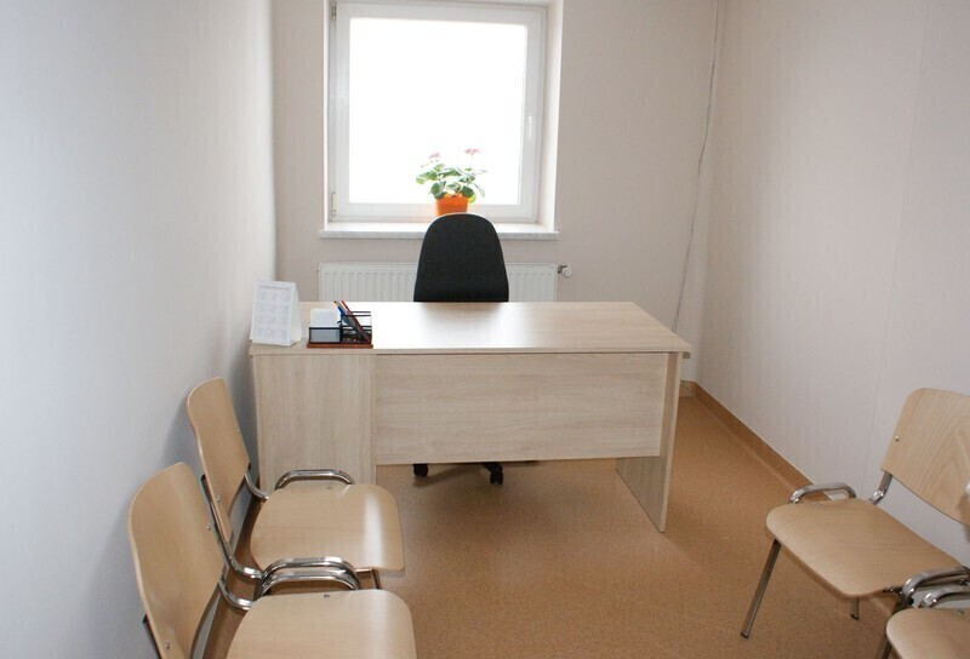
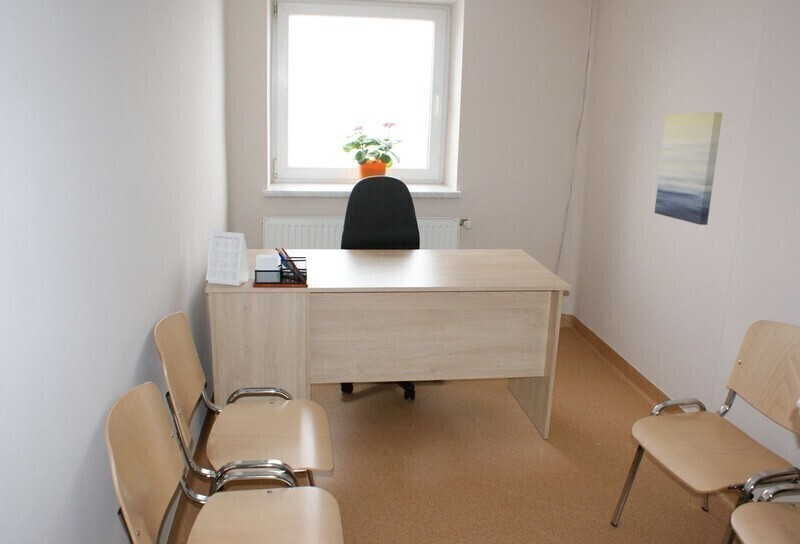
+ wall art (685, 166)
